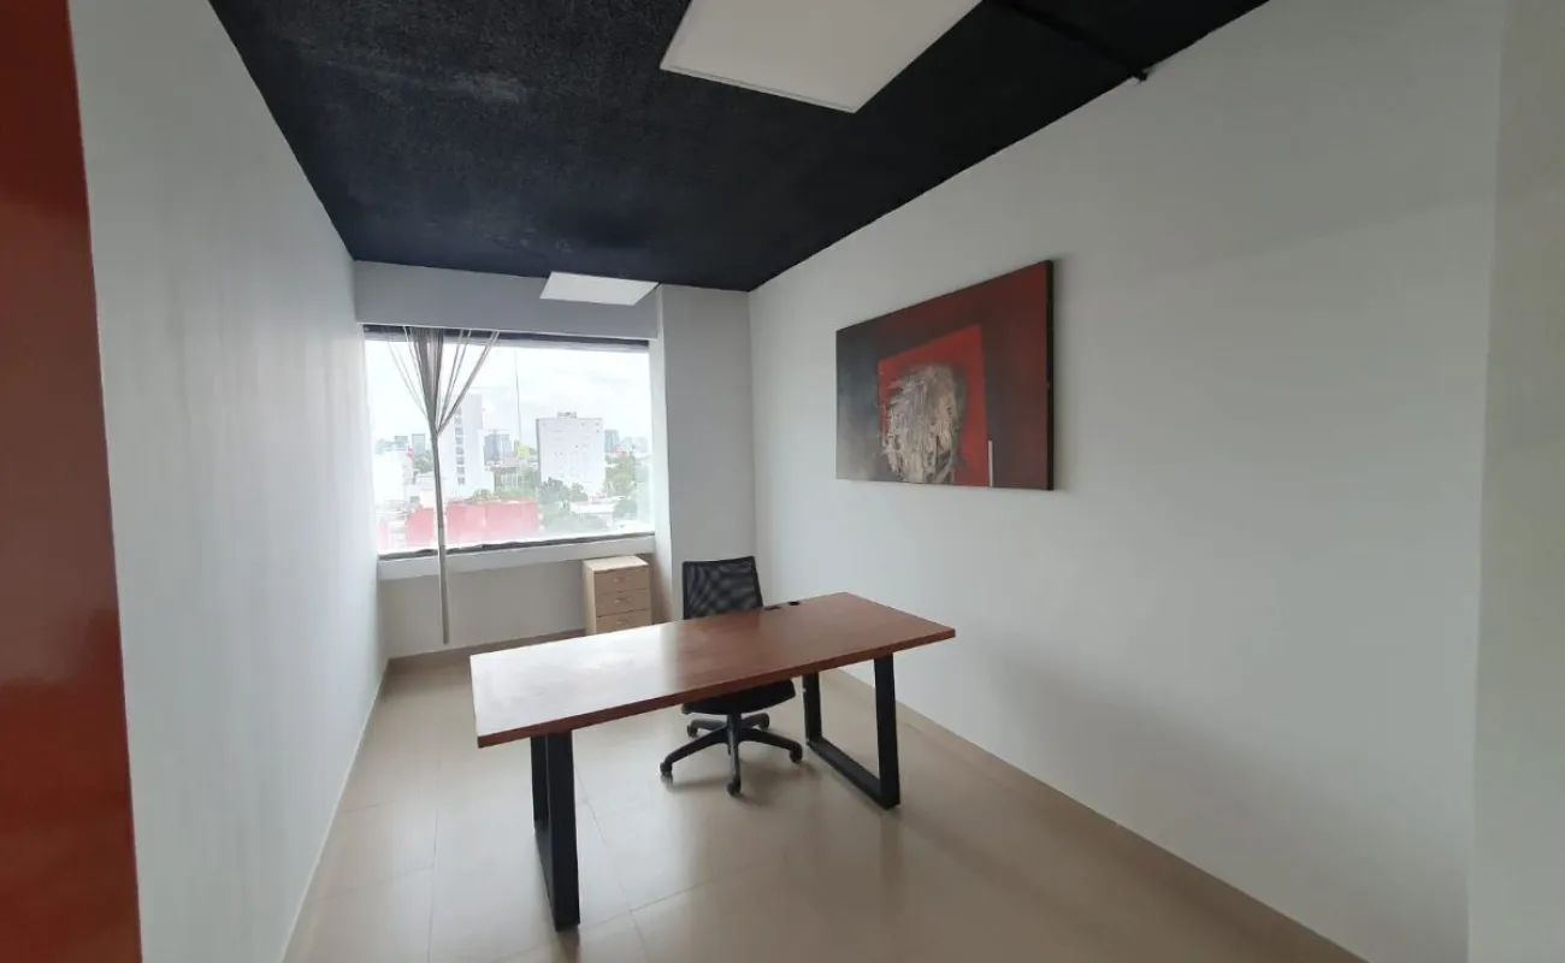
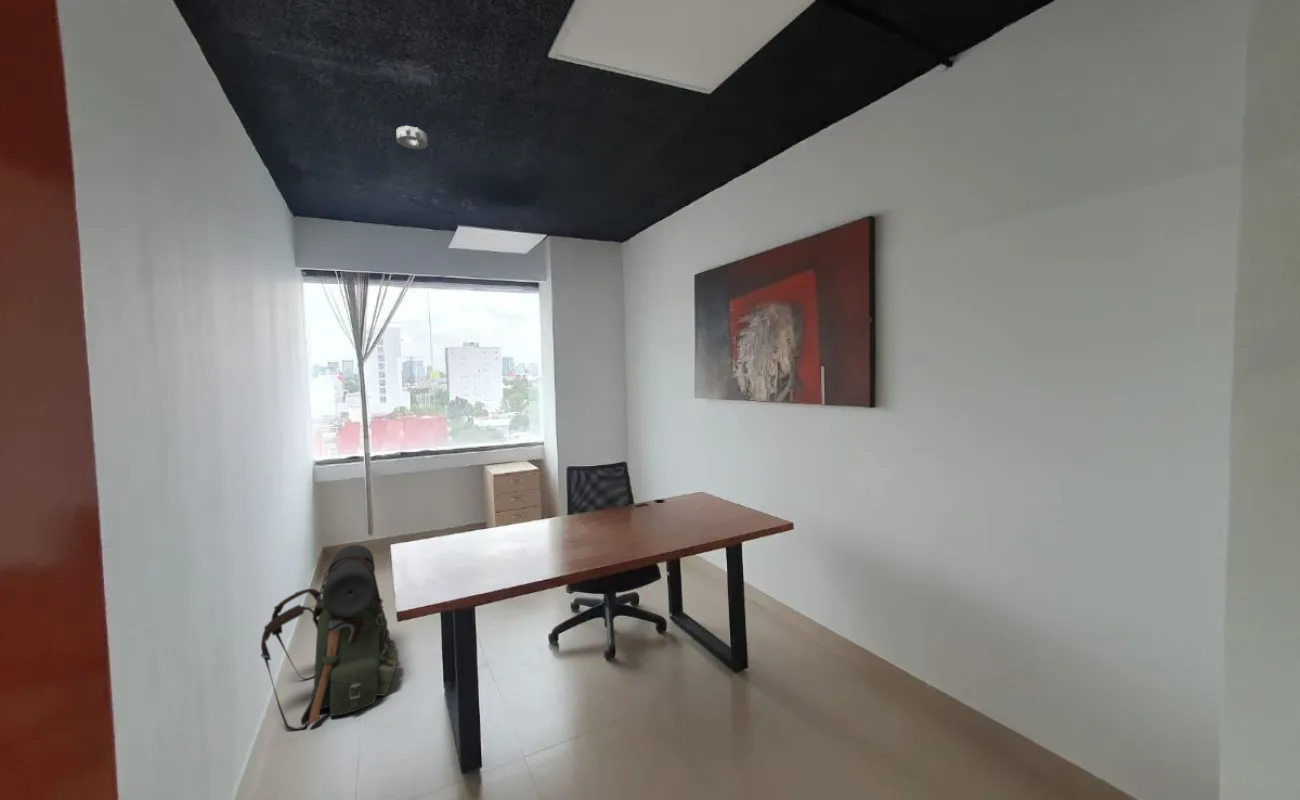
+ smoke detector (411, 137)
+ backpack (334, 626)
